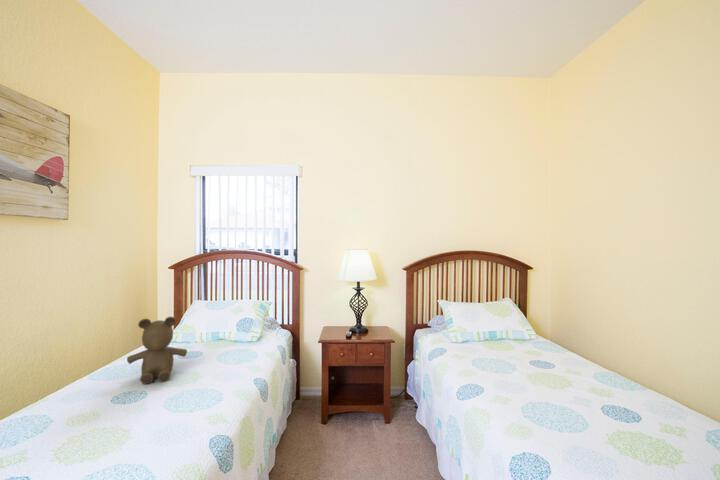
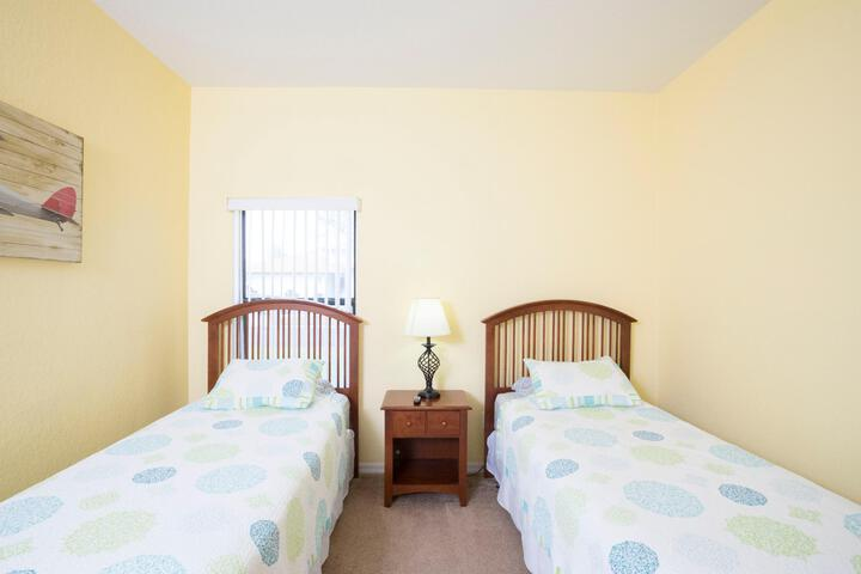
- teddy bear (157, 346)
